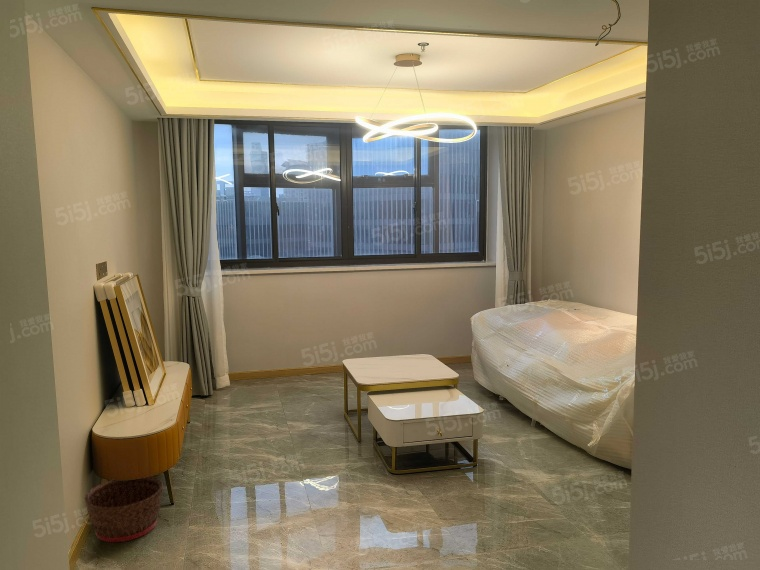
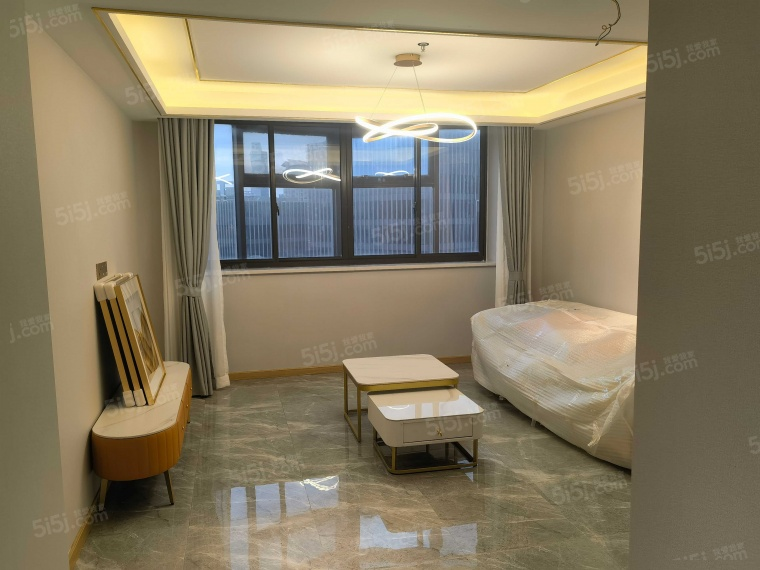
- basket (125, 508)
